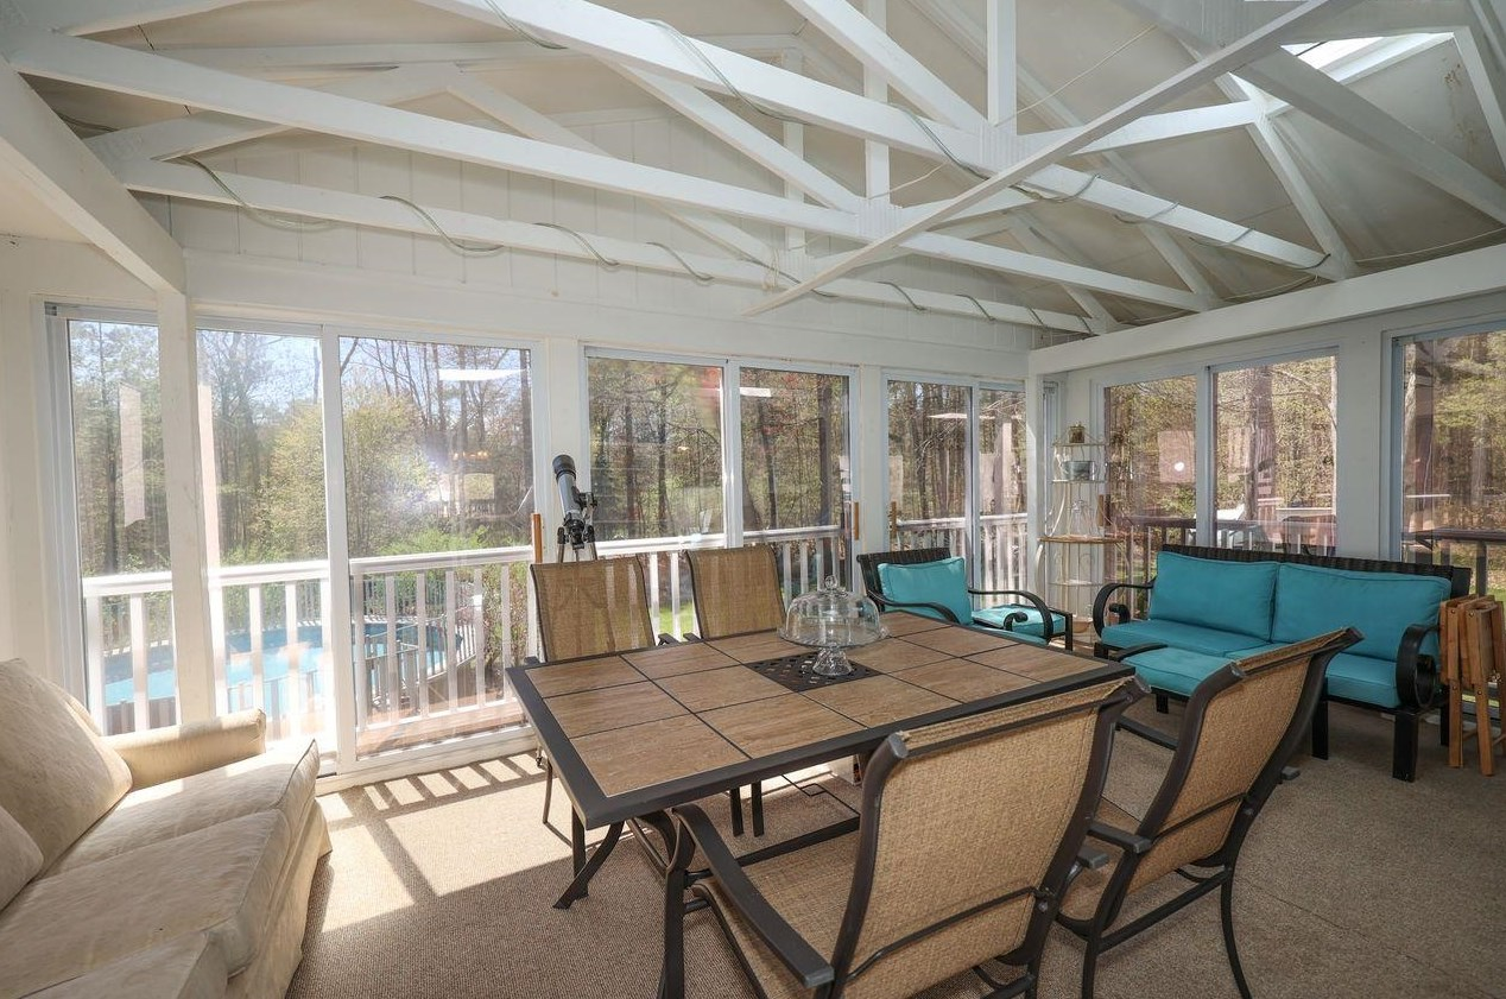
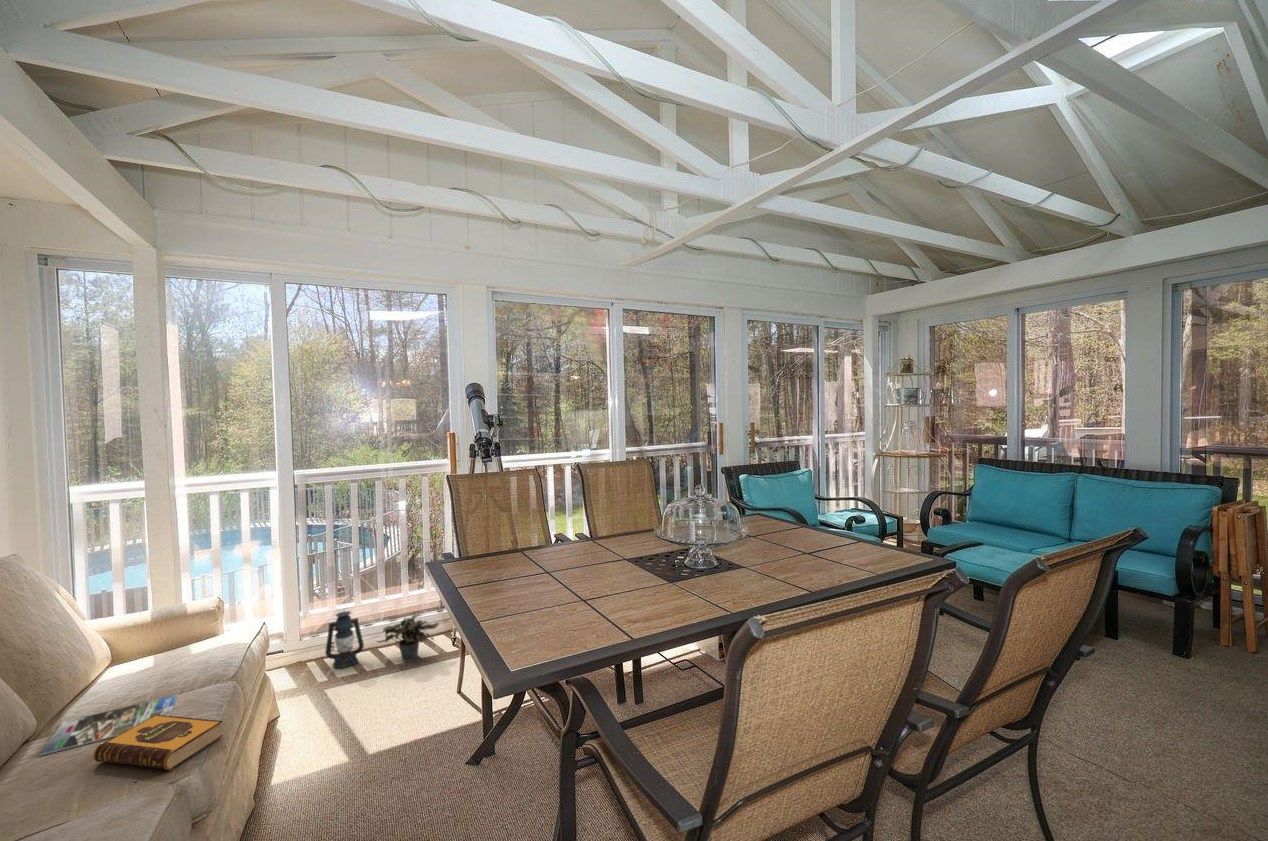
+ magazine (114, 722)
+ hardback book (160, 742)
+ potted plant (408, 639)
+ lantern (344, 636)
